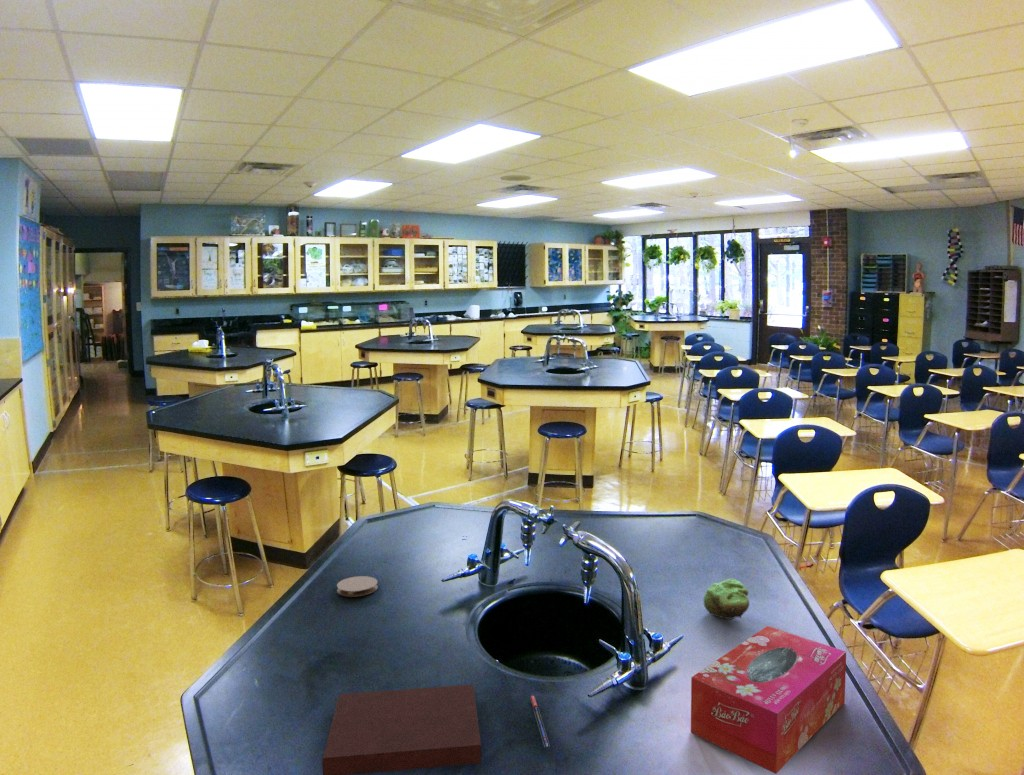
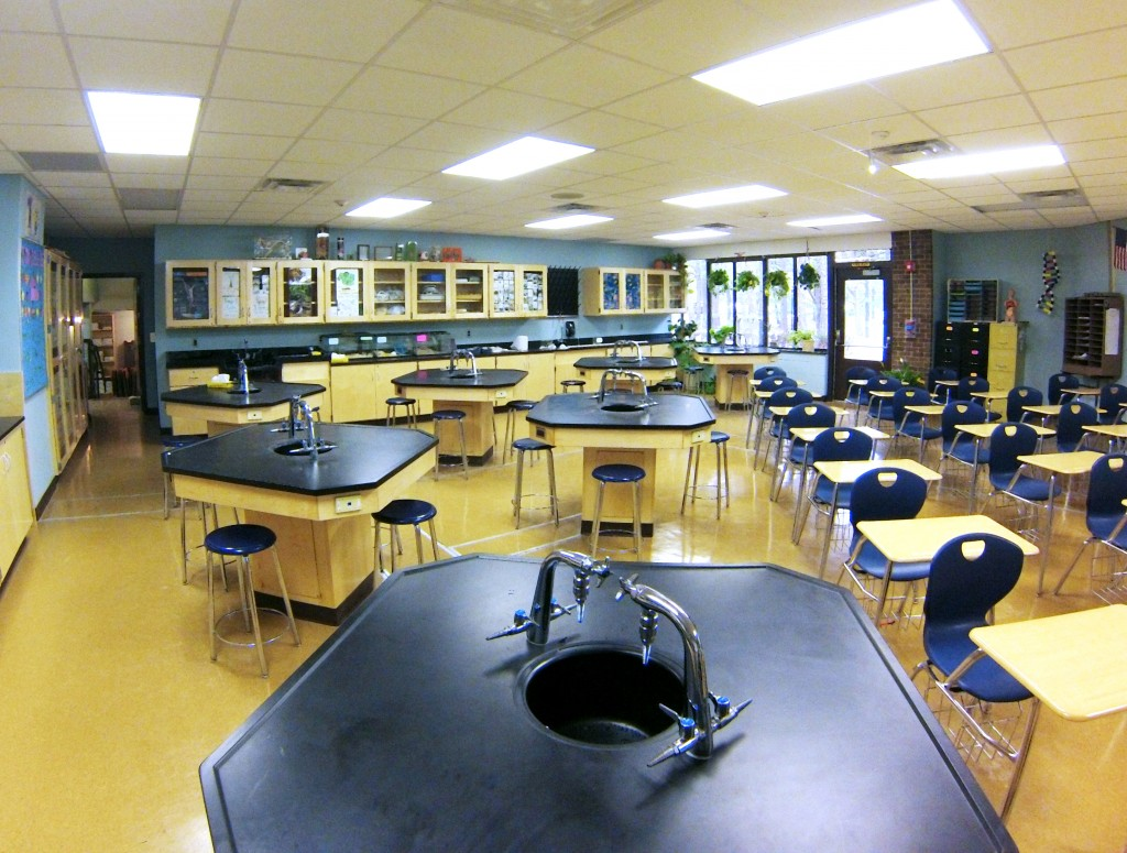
- notebook (405, 726)
- sponge (725, 600)
- coaster (357, 586)
- tissue box (771, 690)
- pen (539, 719)
